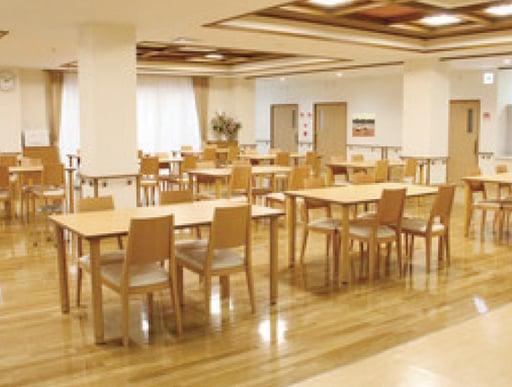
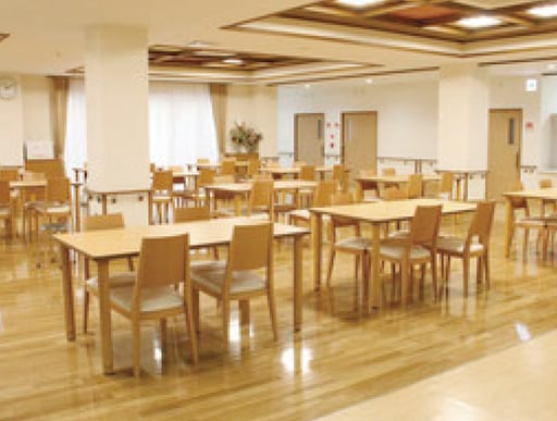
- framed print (363, 125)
